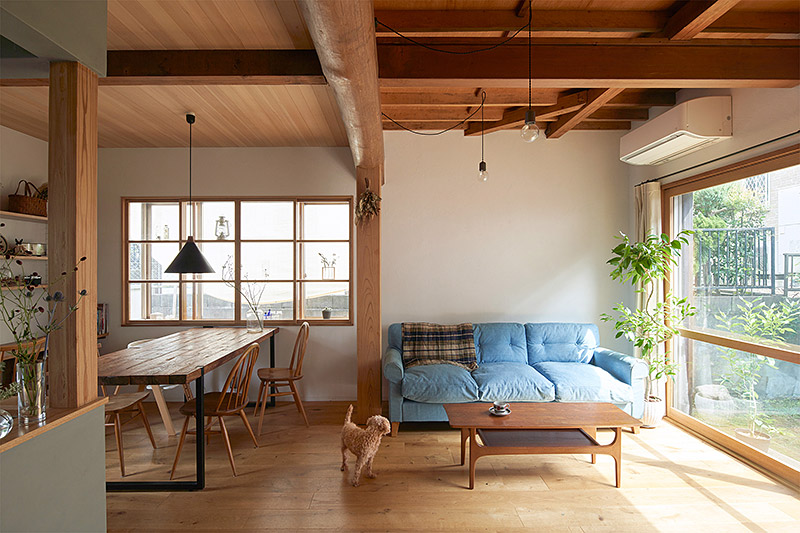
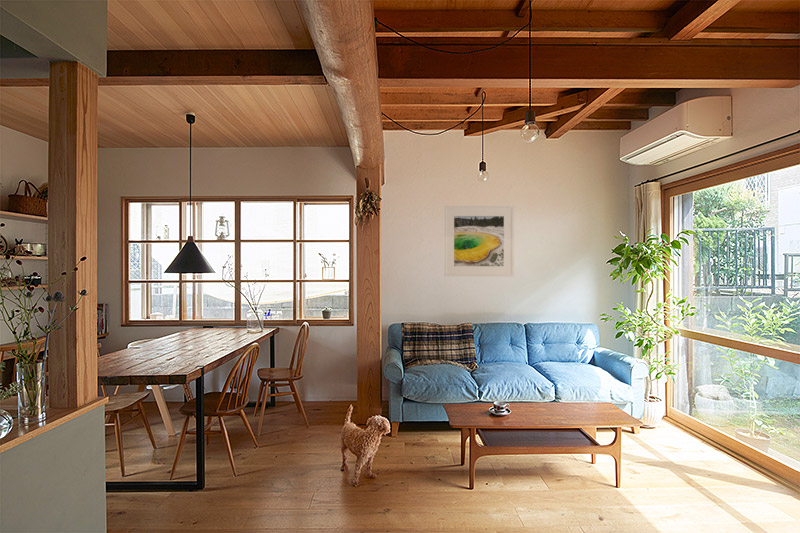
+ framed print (478, 241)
